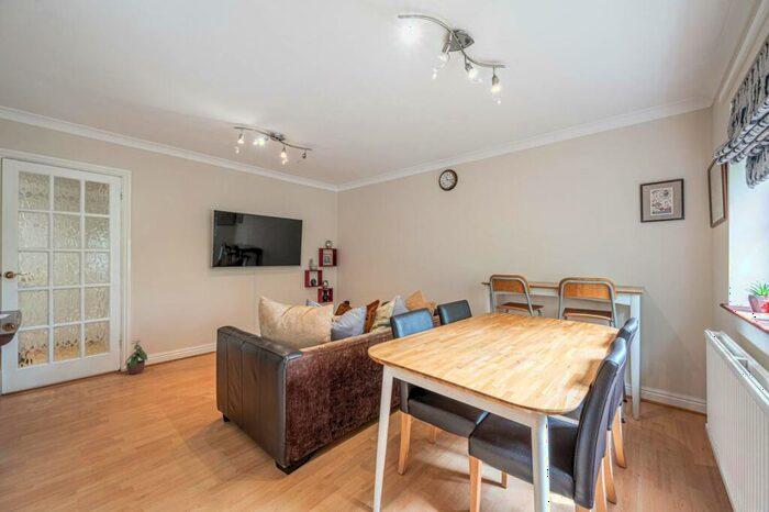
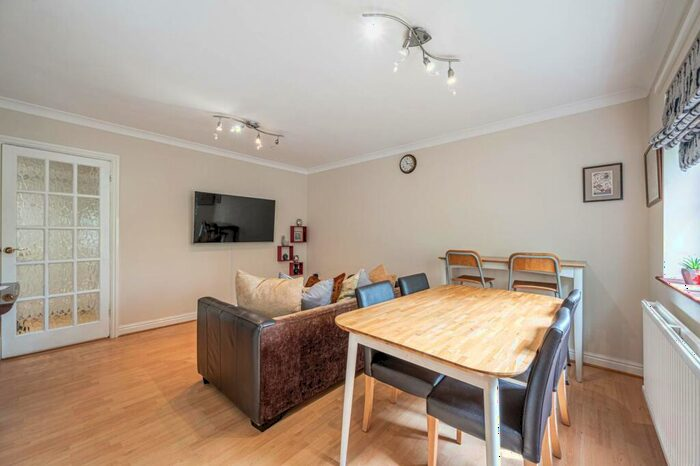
- potted plant (136, 355)
